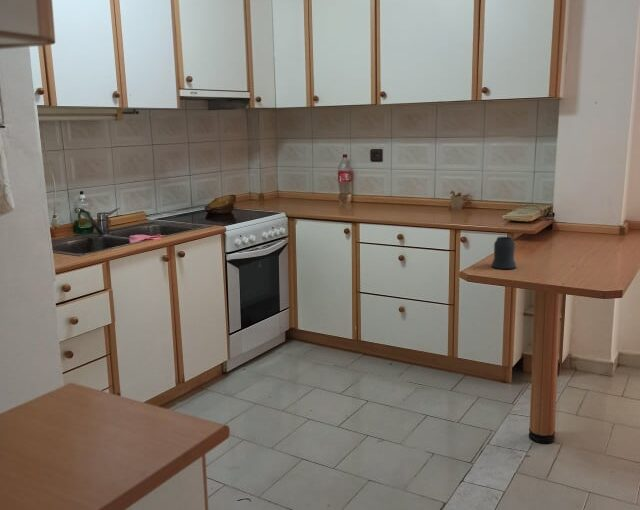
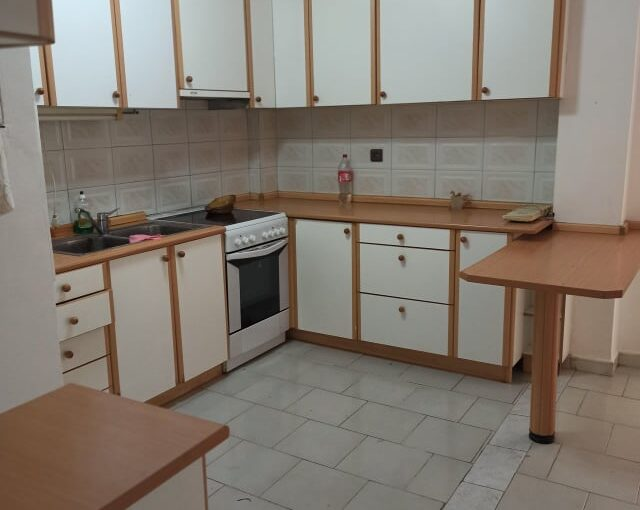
- mug (505, 251)
